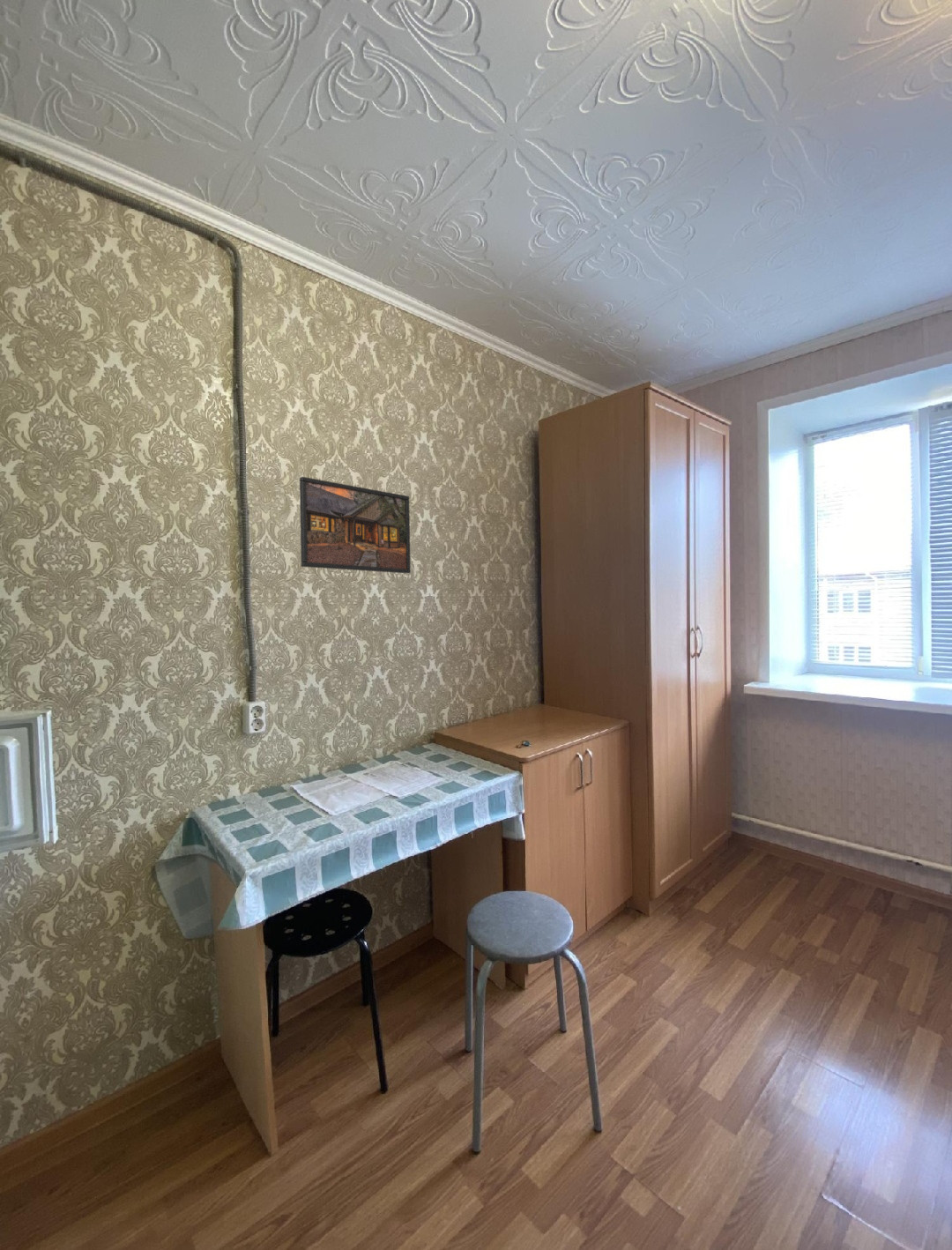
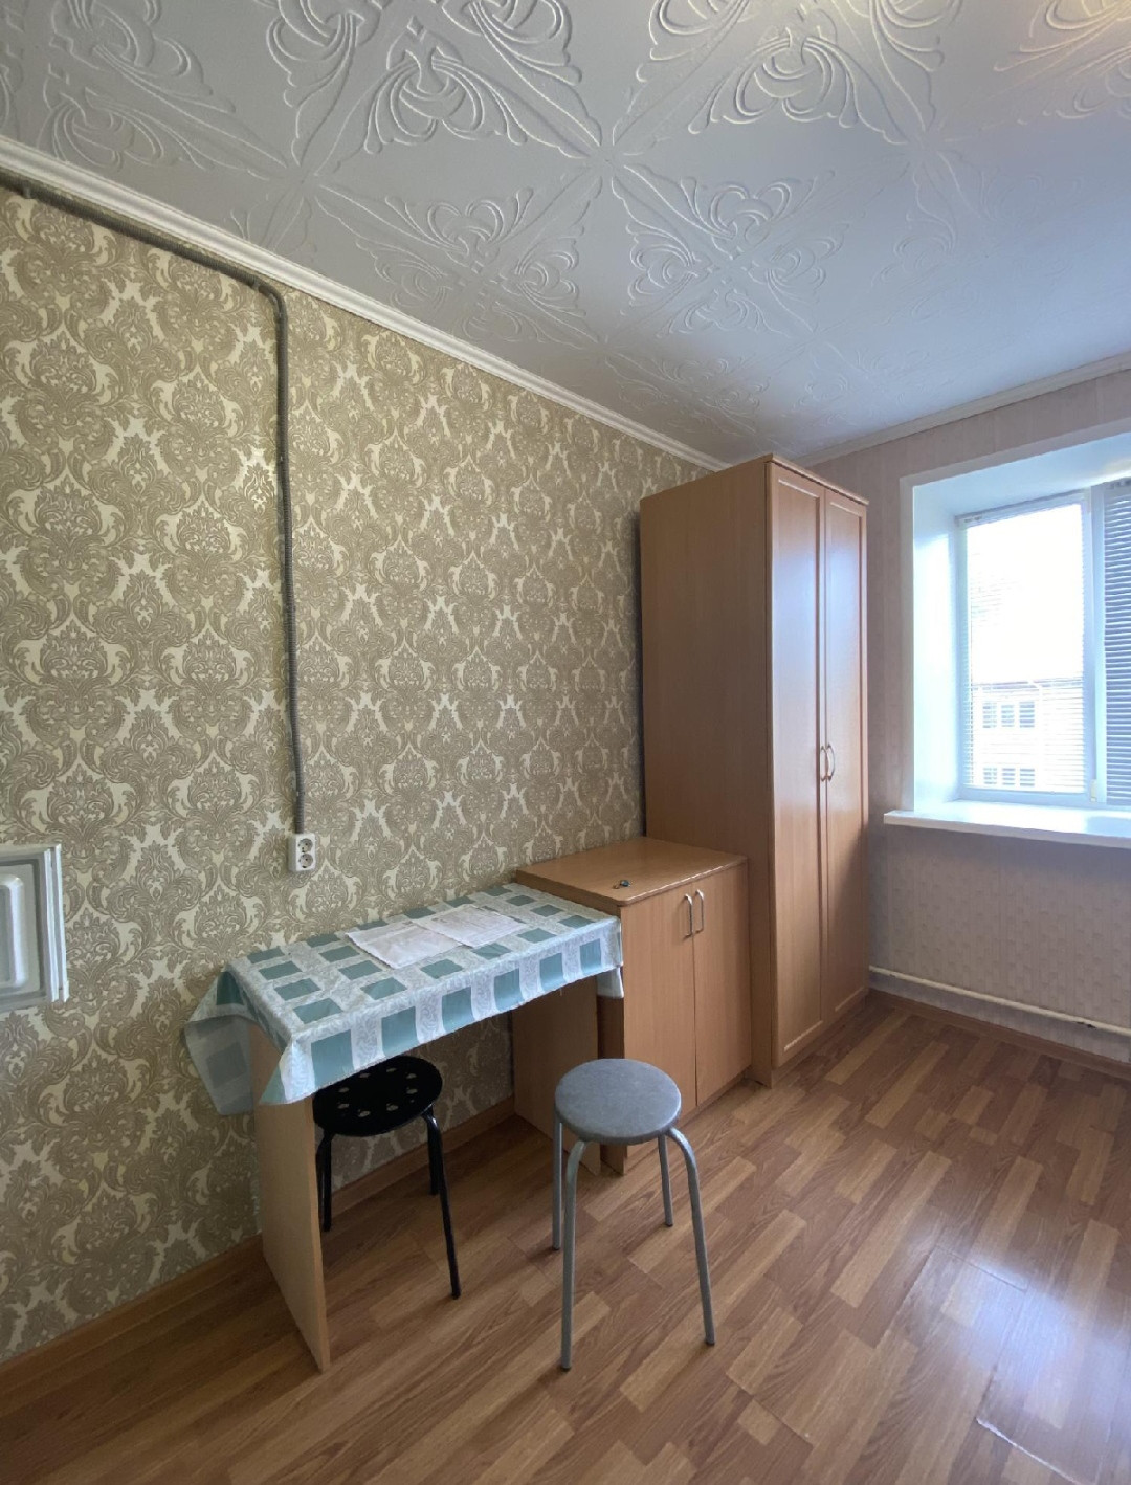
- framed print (359, 528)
